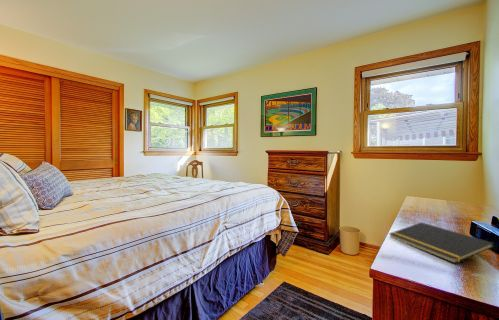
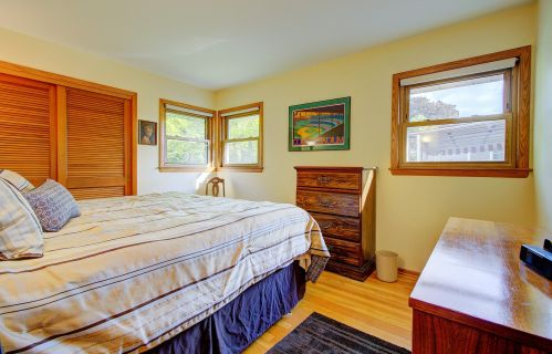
- notepad (435, 239)
